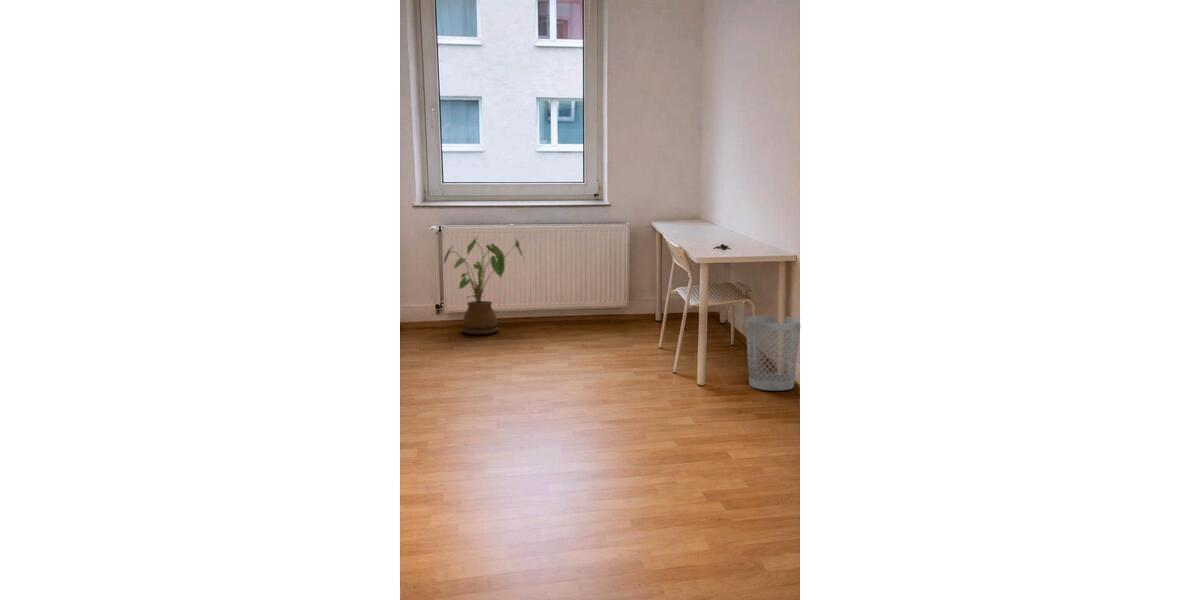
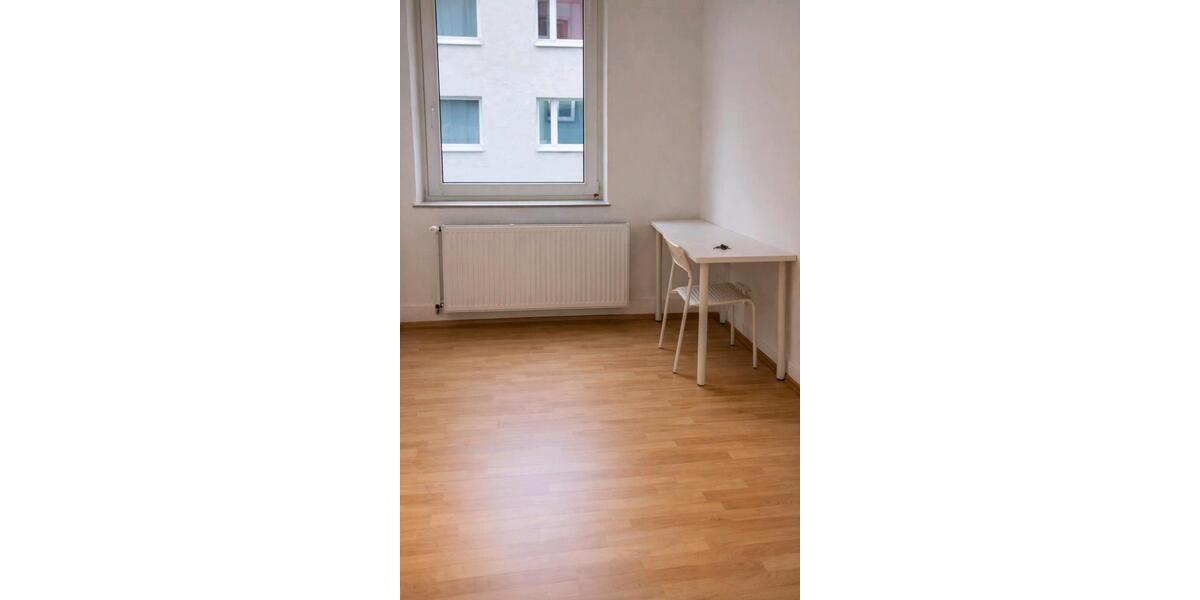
- wastebasket (772, 352)
- house plant (484, 285)
